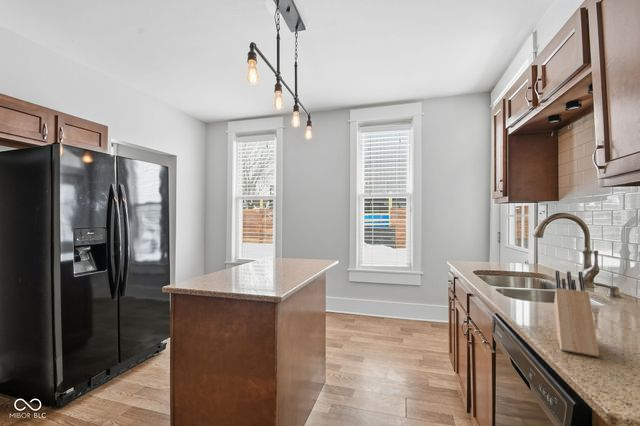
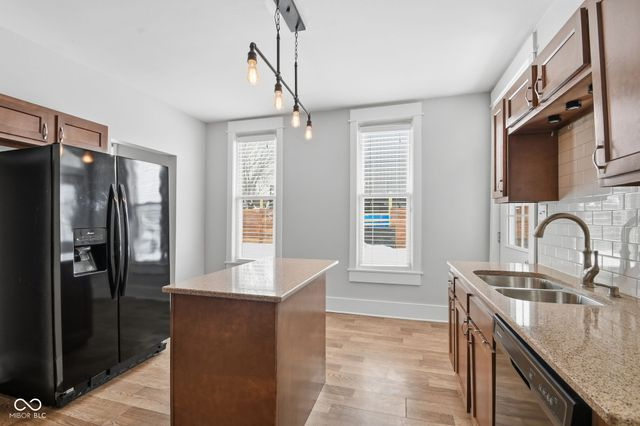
- knife block (573, 307)
